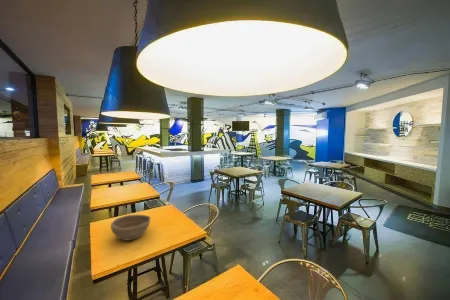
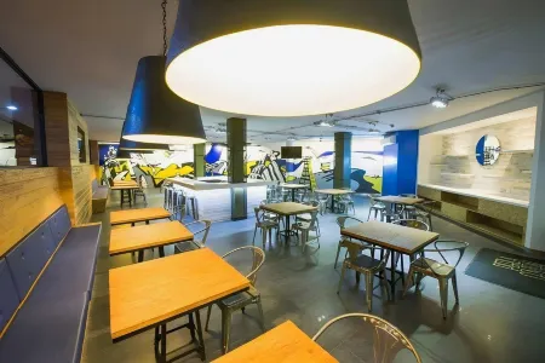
- bowl (131, 228)
